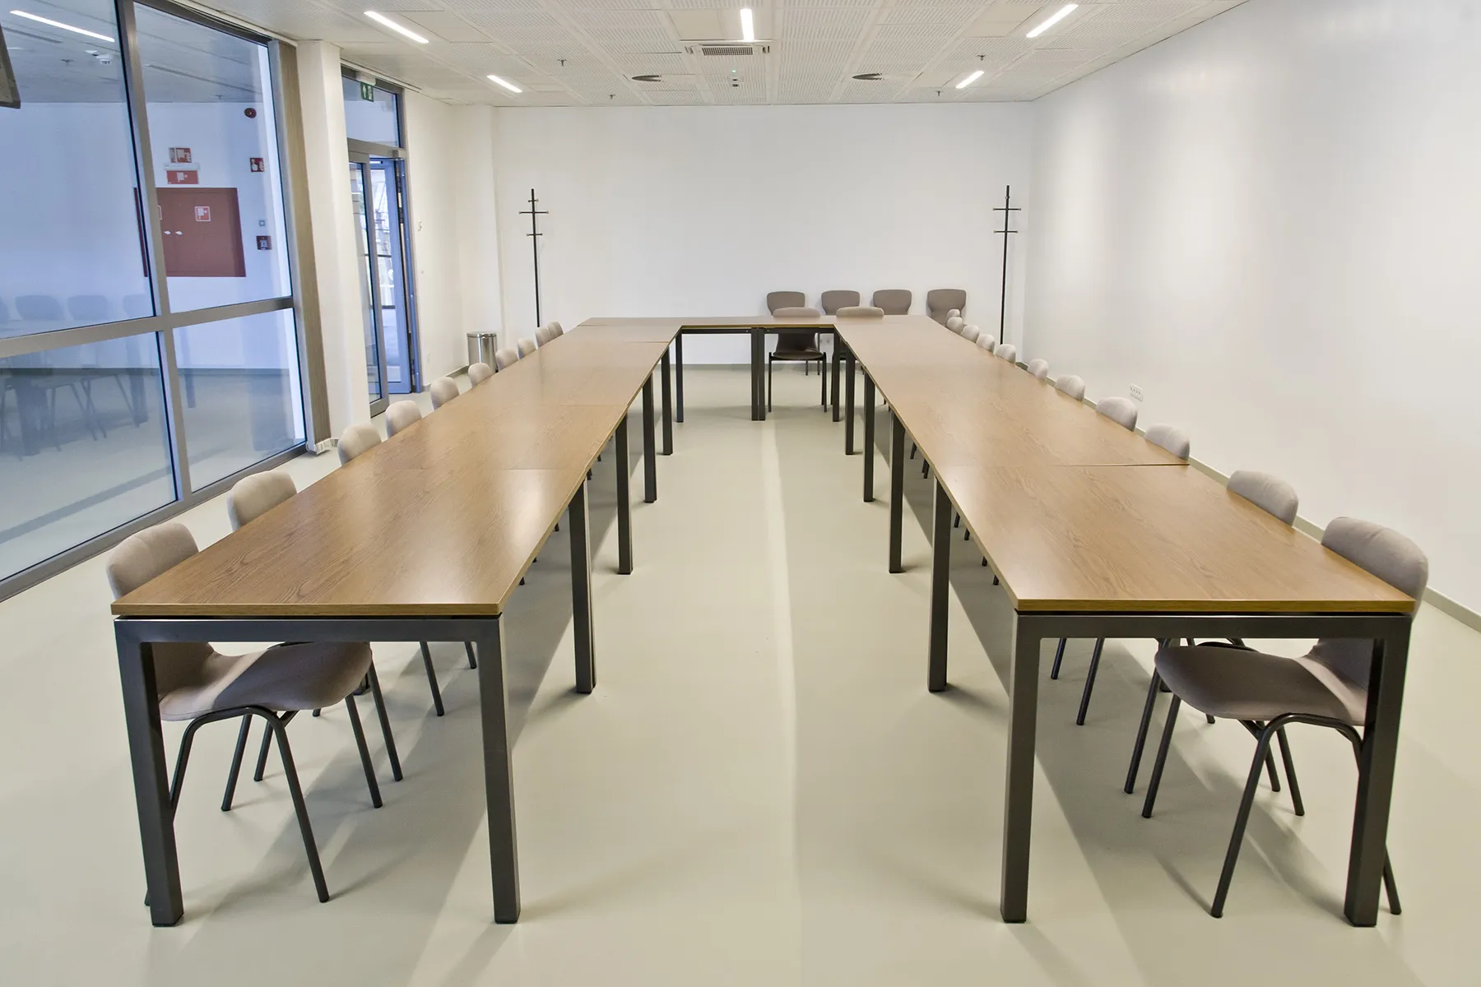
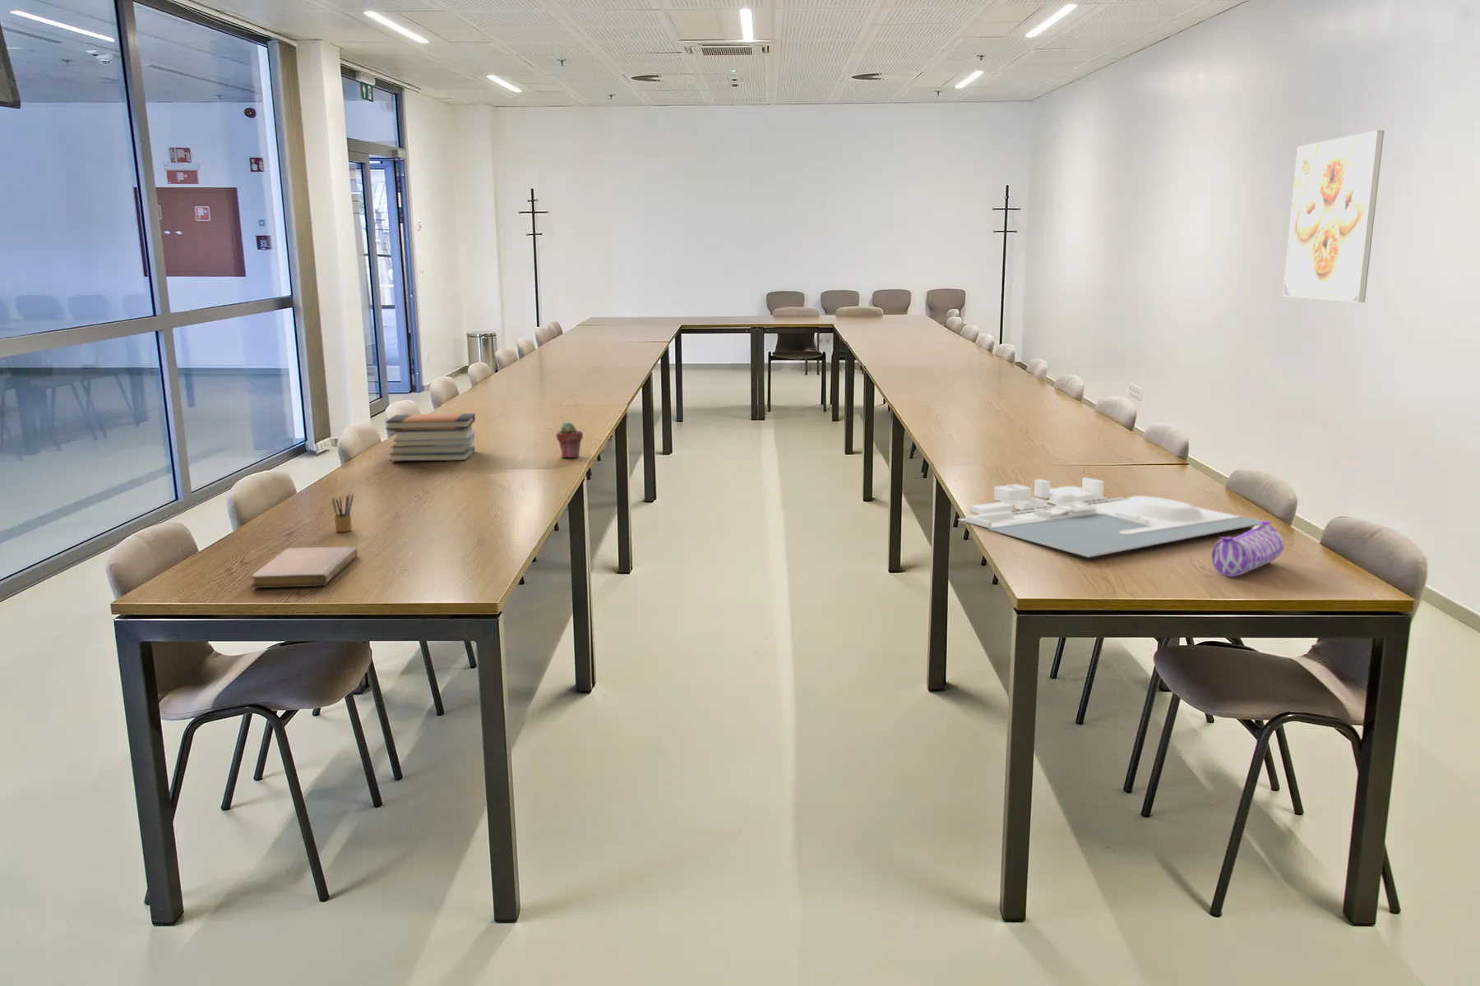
+ notebook (306, 566)
+ architectural model (1089, 507)
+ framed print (1329, 220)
+ book stack (433, 437)
+ potted succulent (569, 439)
+ pencil case (1248, 548)
+ pencil box (342, 512)
